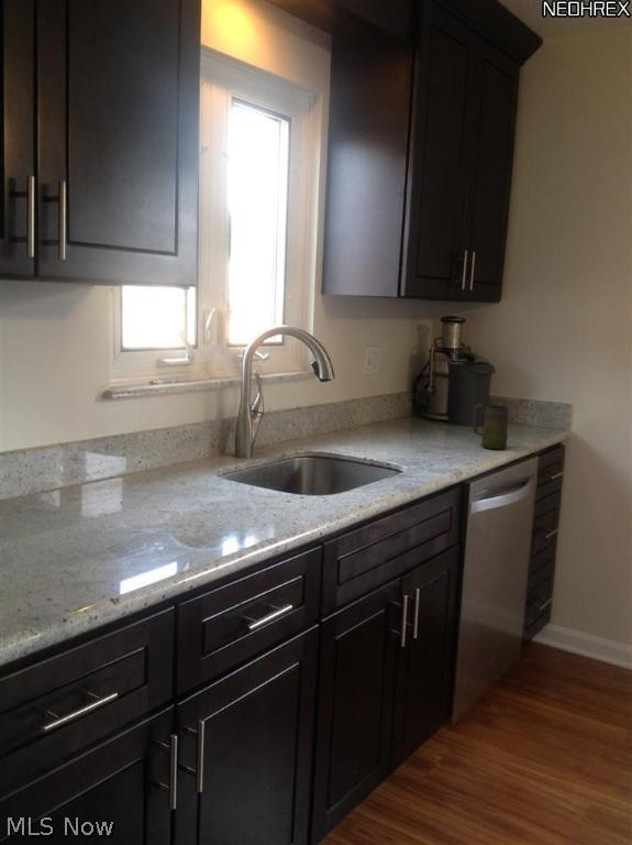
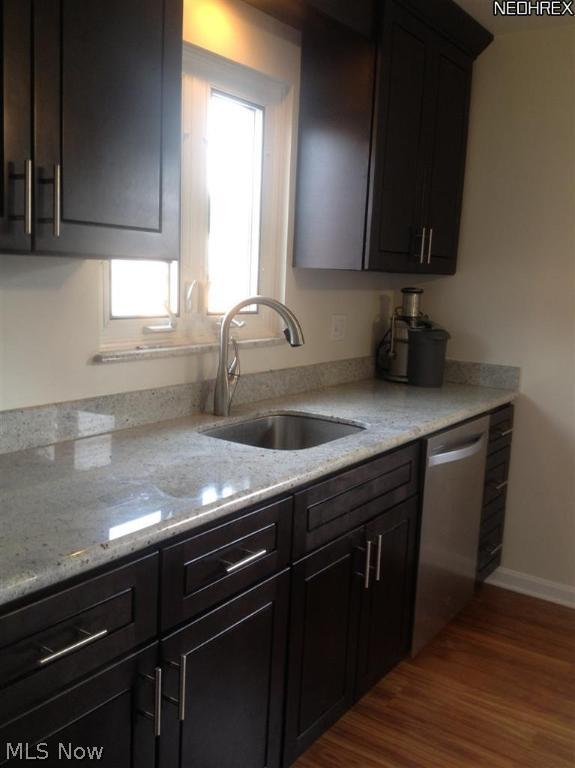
- mug (490, 425)
